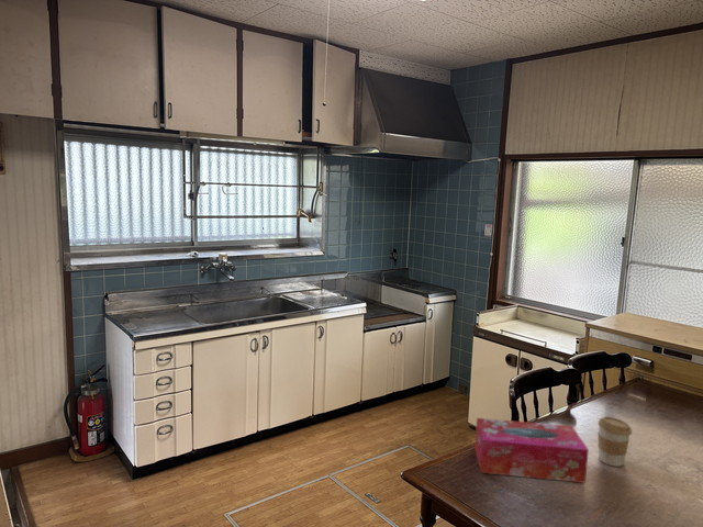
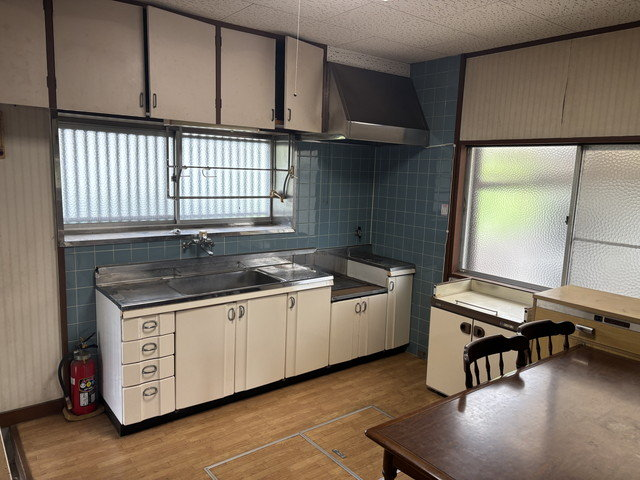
- tissue box (527, 448)
- coffee cup (613, 440)
